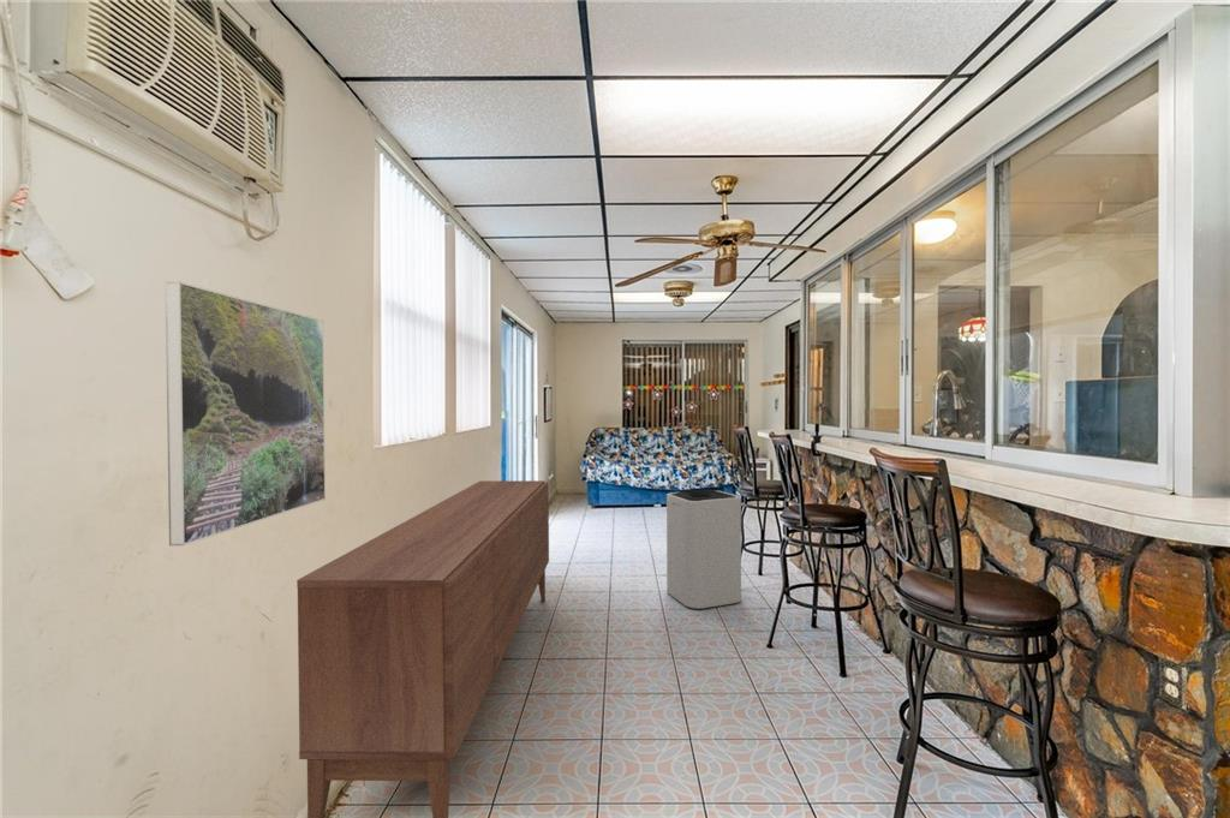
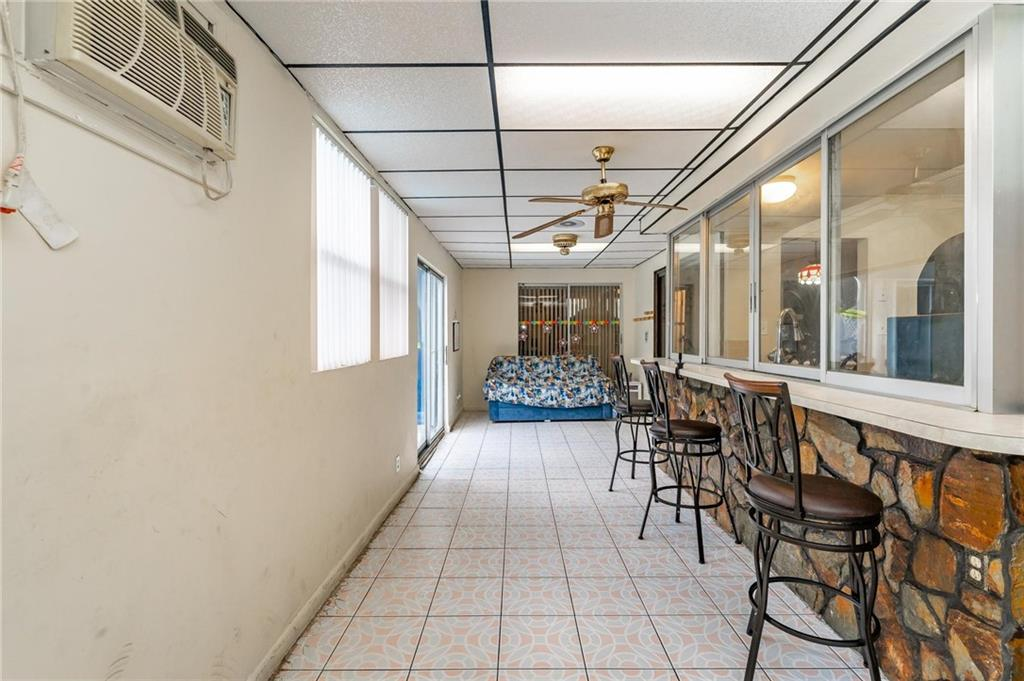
- sideboard (471, 593)
- trash can (703, 544)
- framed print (261, 411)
